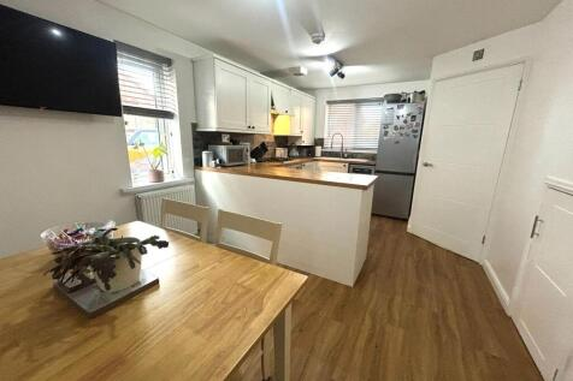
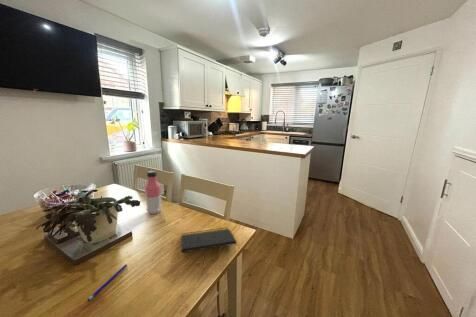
+ notepad (207, 238)
+ pen (109, 280)
+ water bottle (153, 192)
